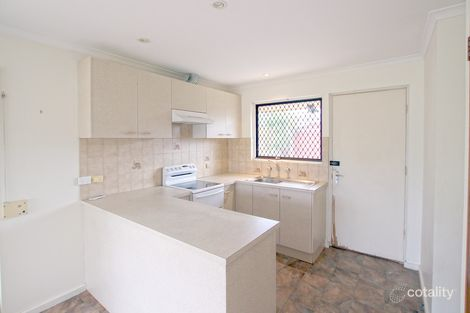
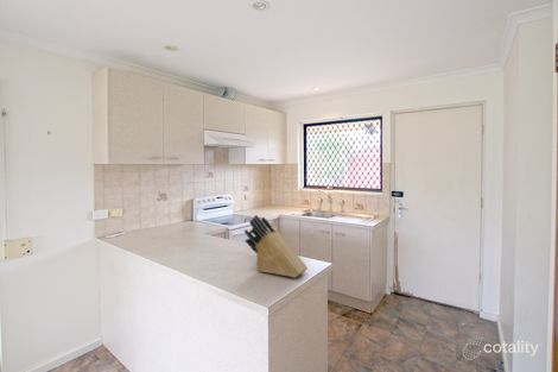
+ knife block (274, 244)
